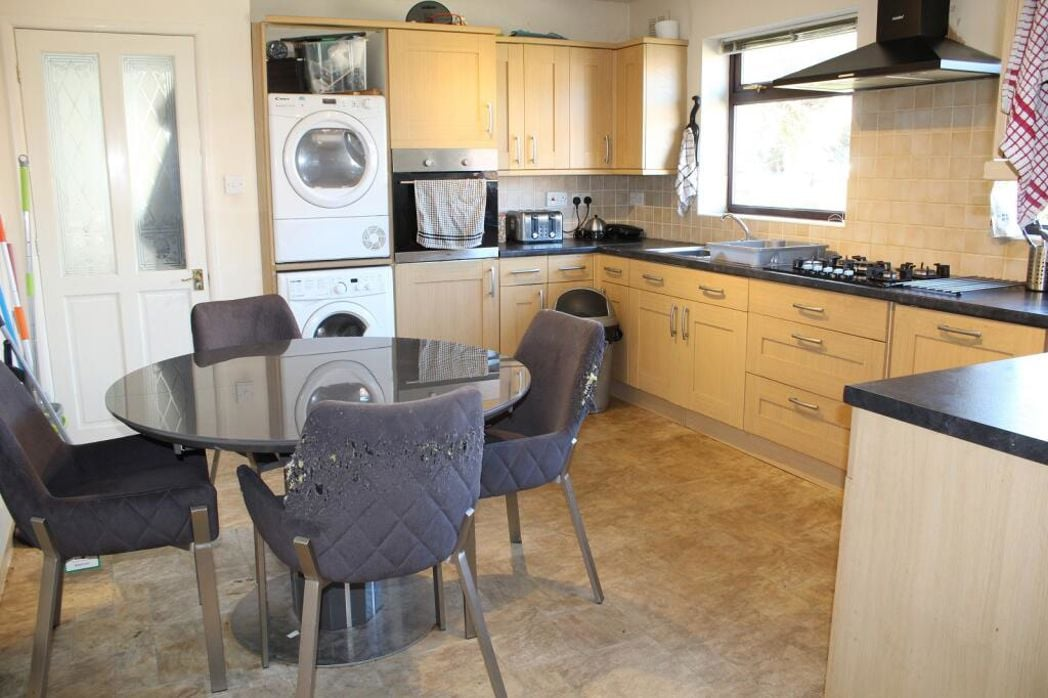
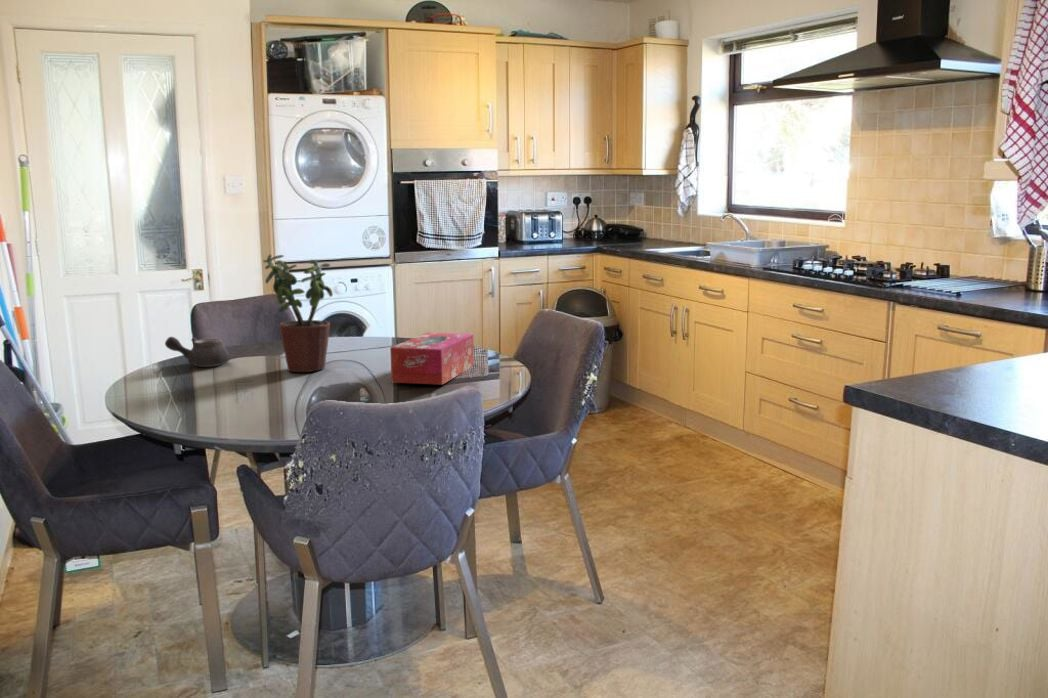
+ tissue box (434, 357)
+ potted plant (300, 313)
+ teapot (196, 349)
